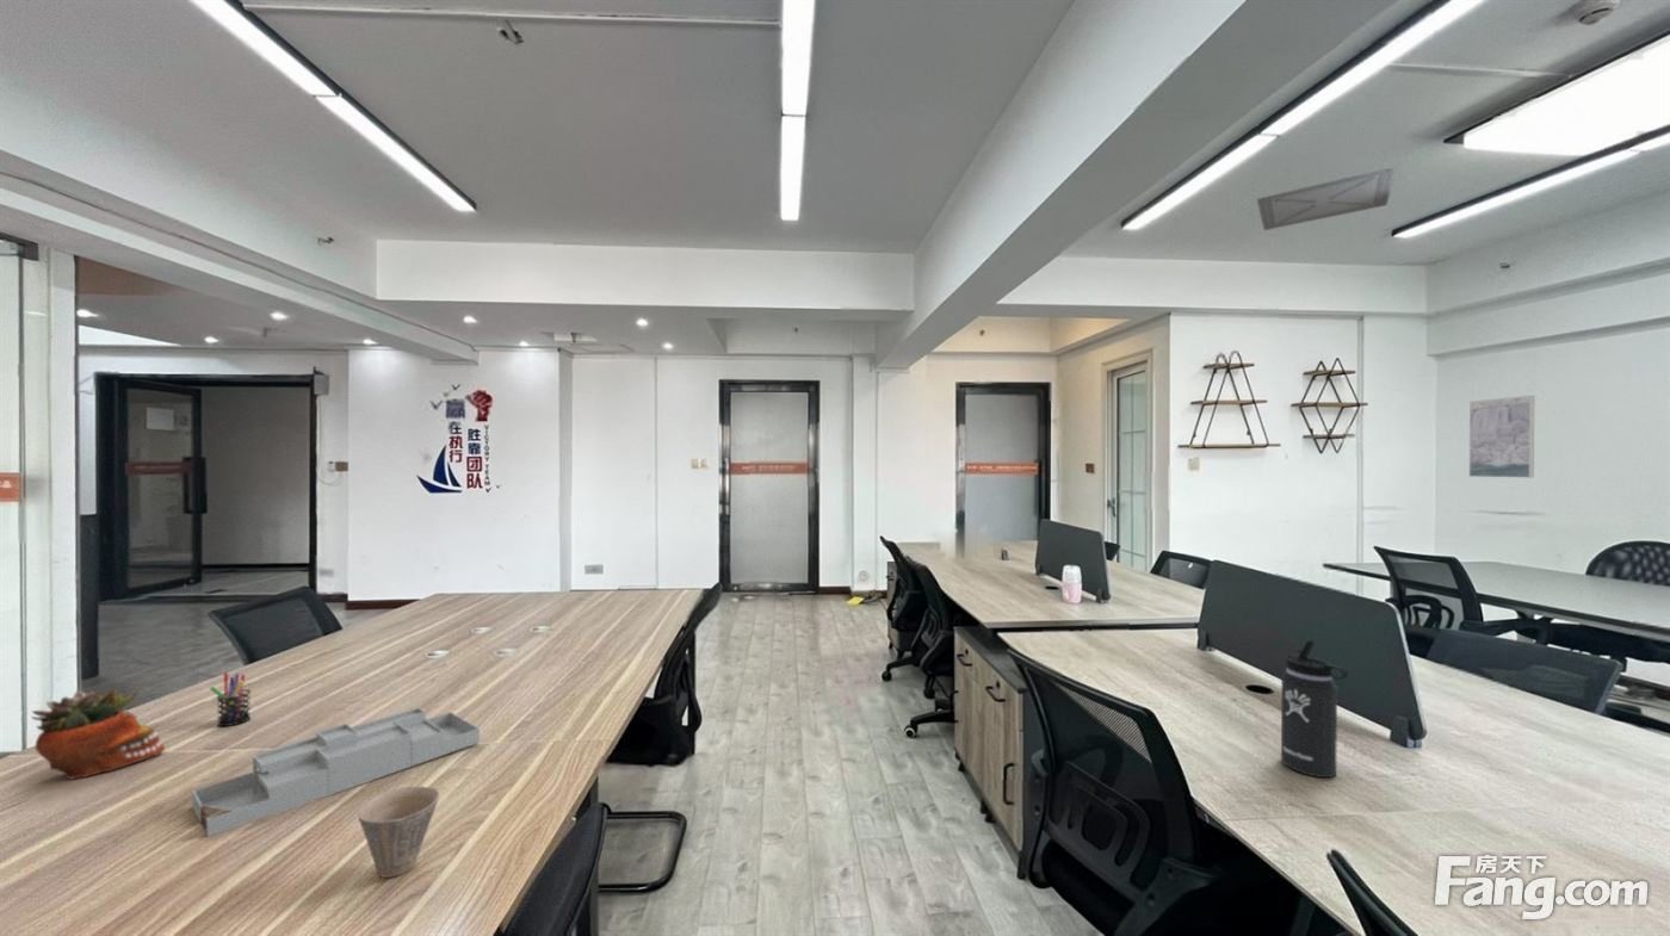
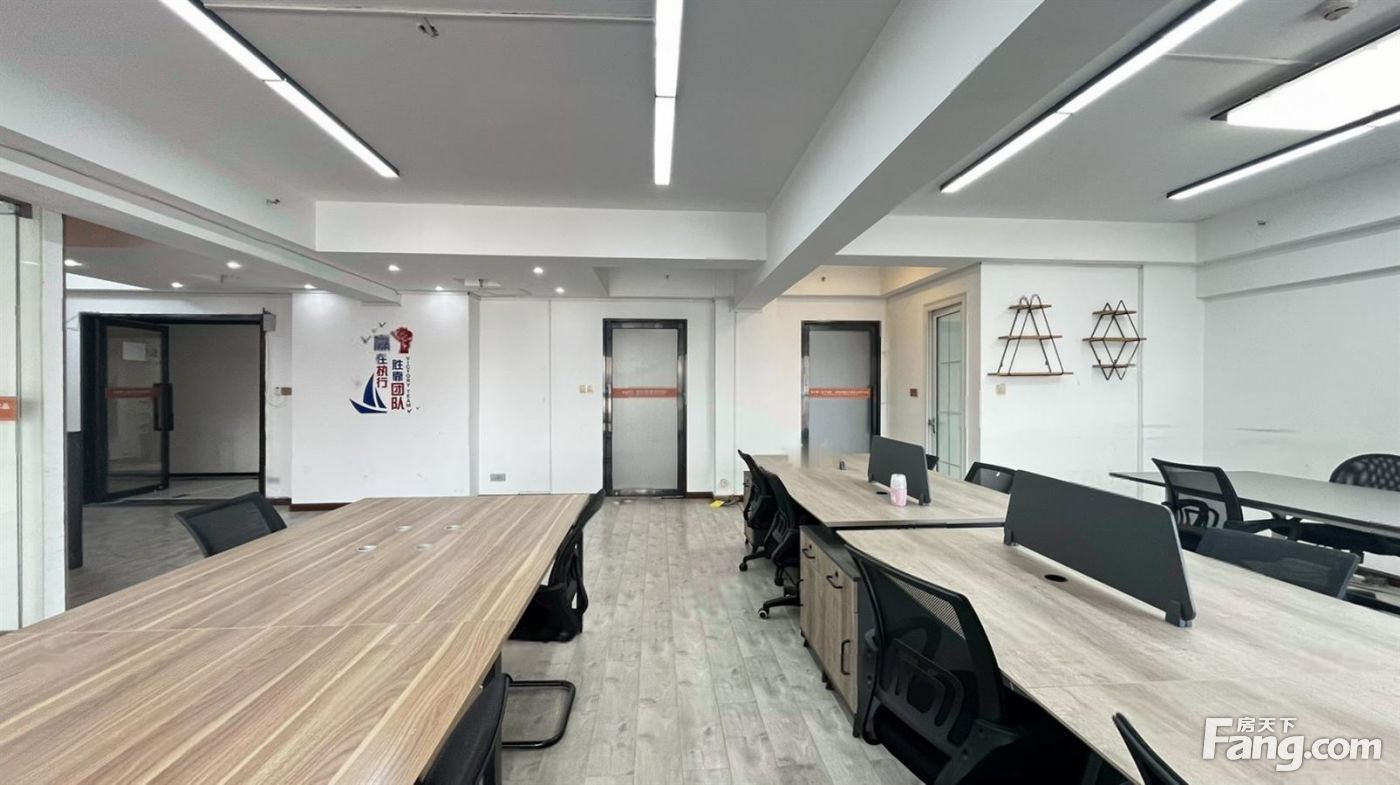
- succulent planter (101, 726)
- thermos bottle (1313, 705)
- cup (400, 833)
- desk organizer (351, 751)
- ceiling vent (1322, 202)
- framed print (1499, 438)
- pen holder (229, 698)
